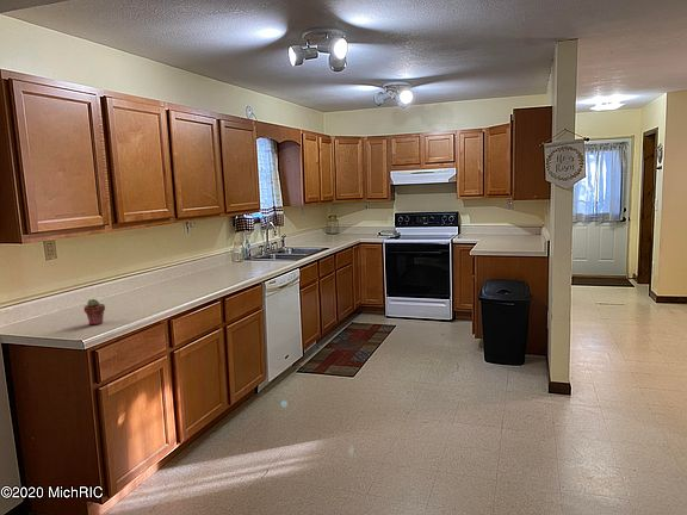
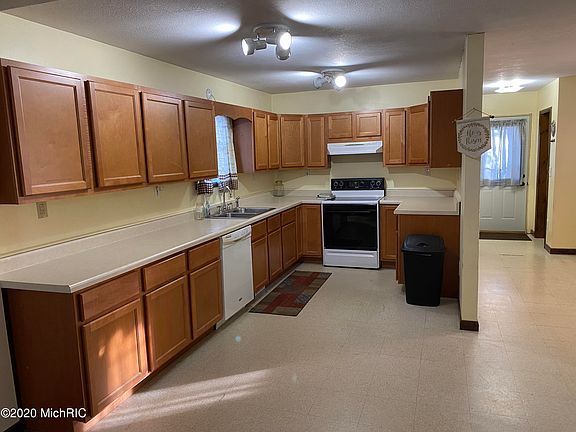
- potted succulent (94, 310)
